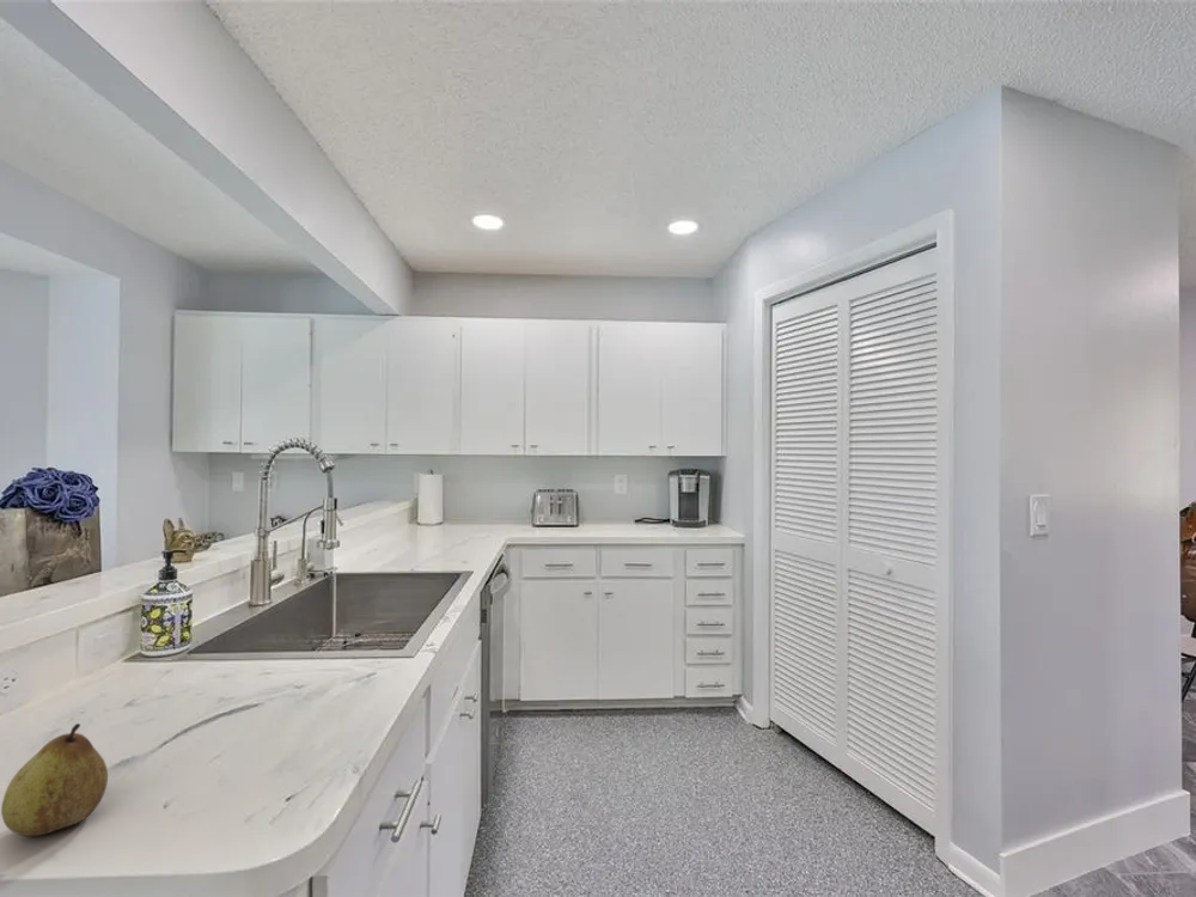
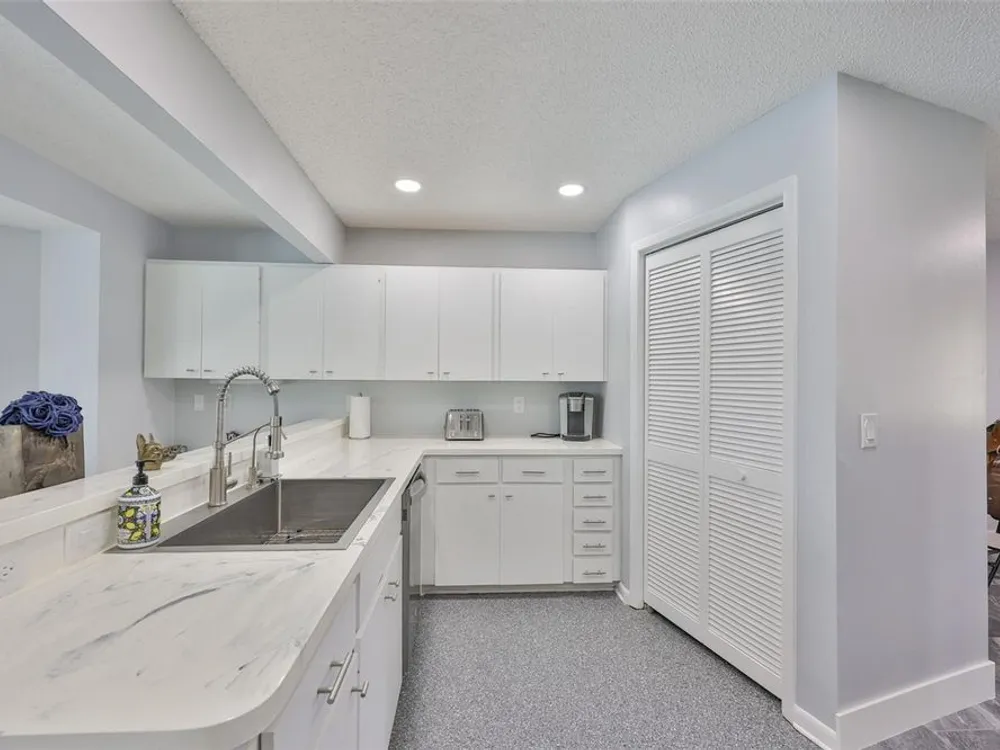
- fruit (56, 773)
